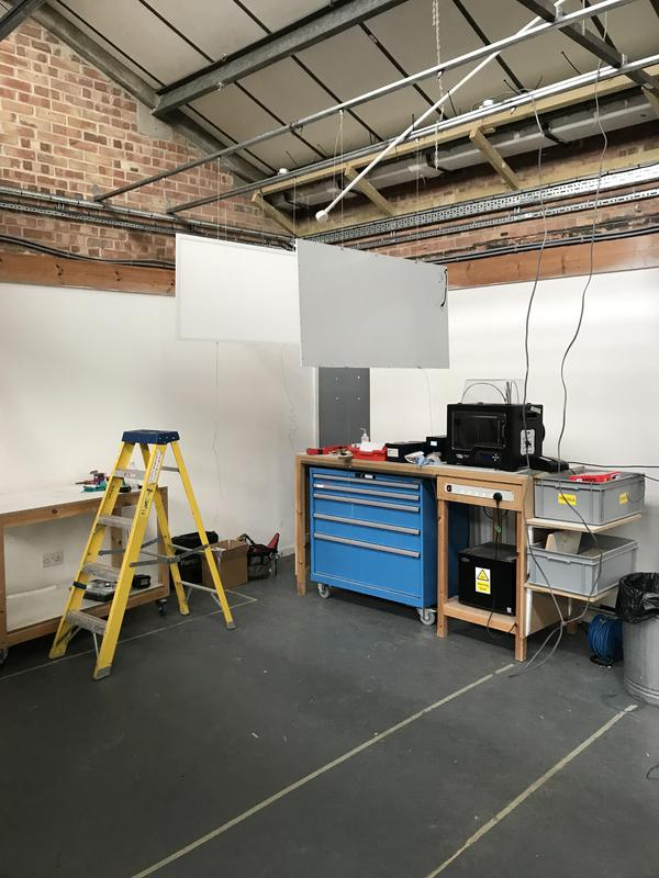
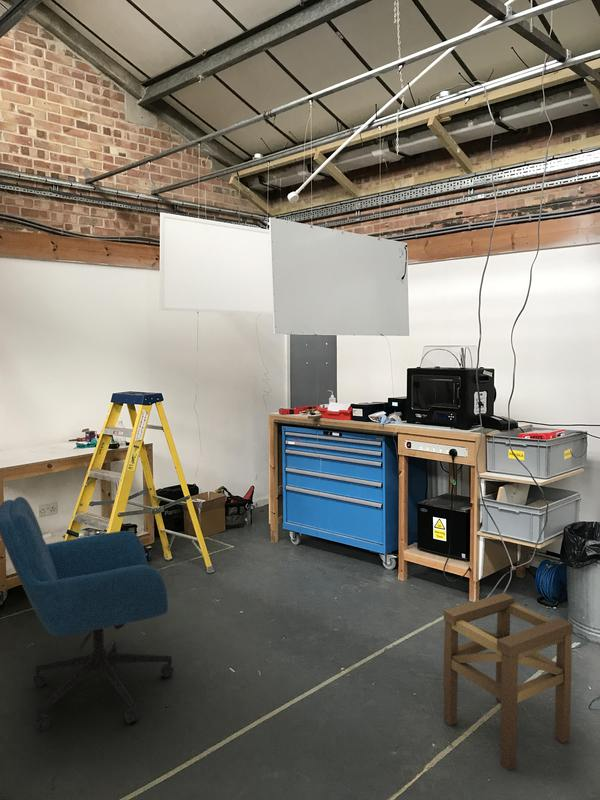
+ office chair (91, 596)
+ stool (505, 674)
